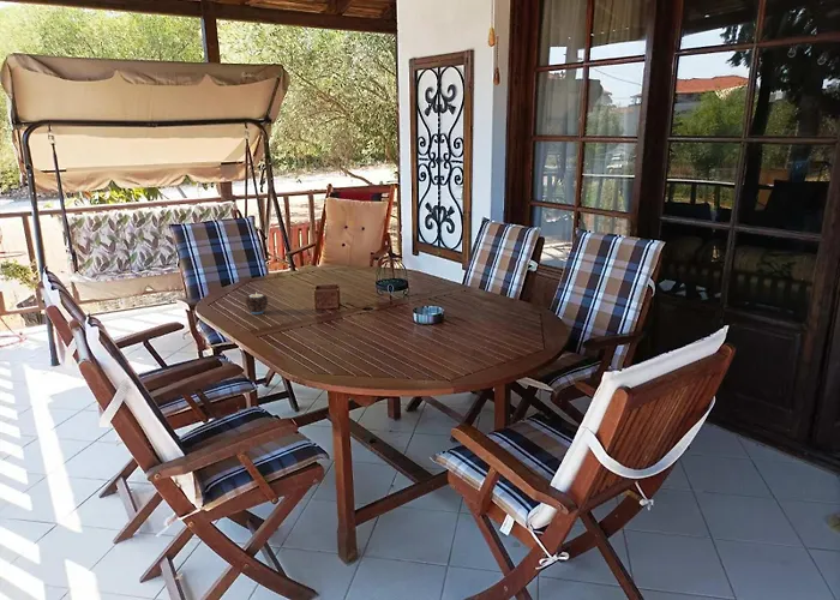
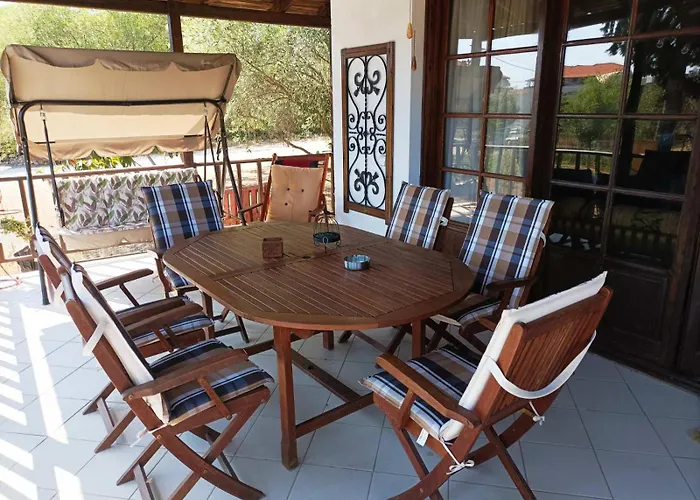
- candle (256, 301)
